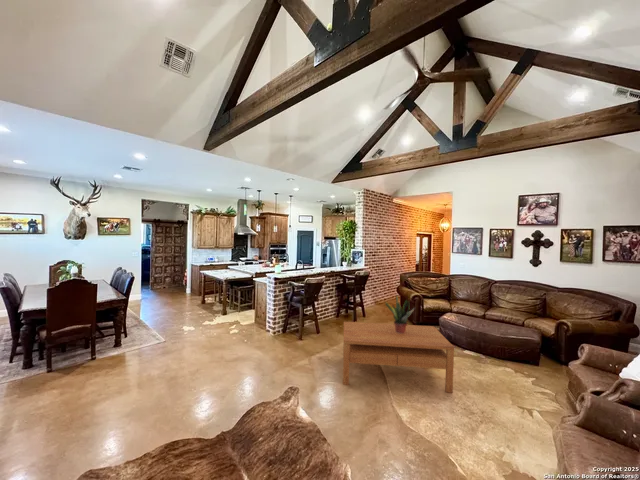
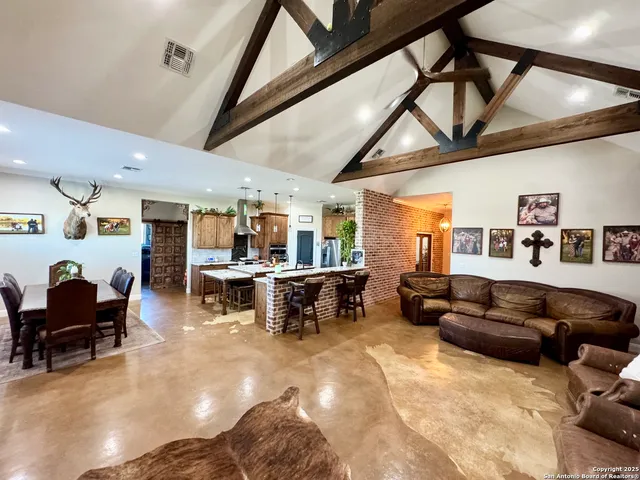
- potted plant (399, 314)
- coffee table (392, 353)
